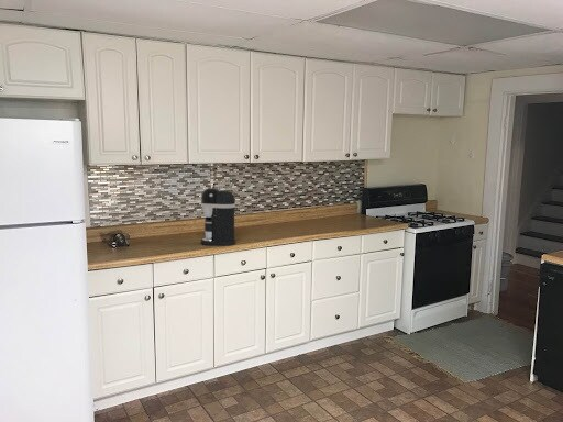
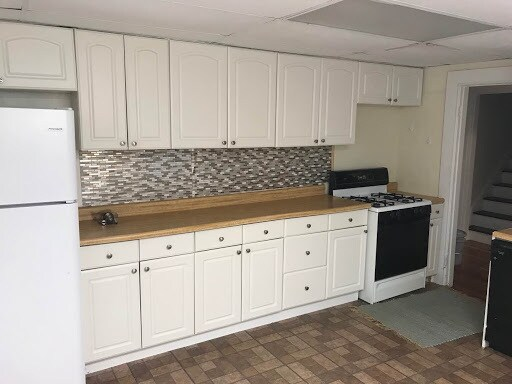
- coffee maker (218, 215)
